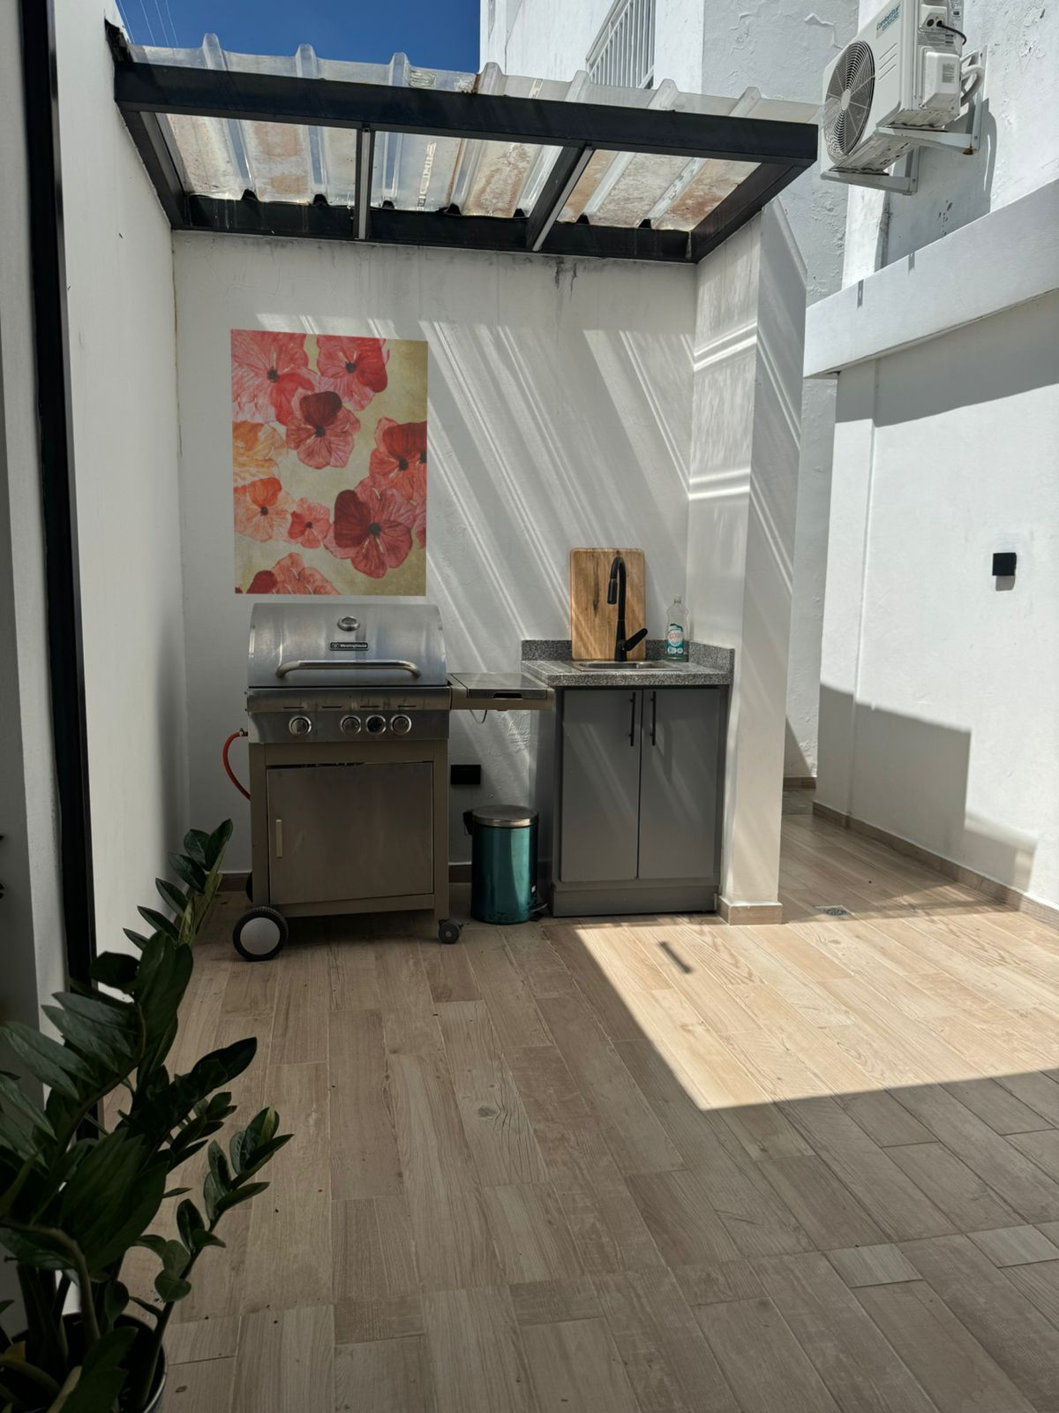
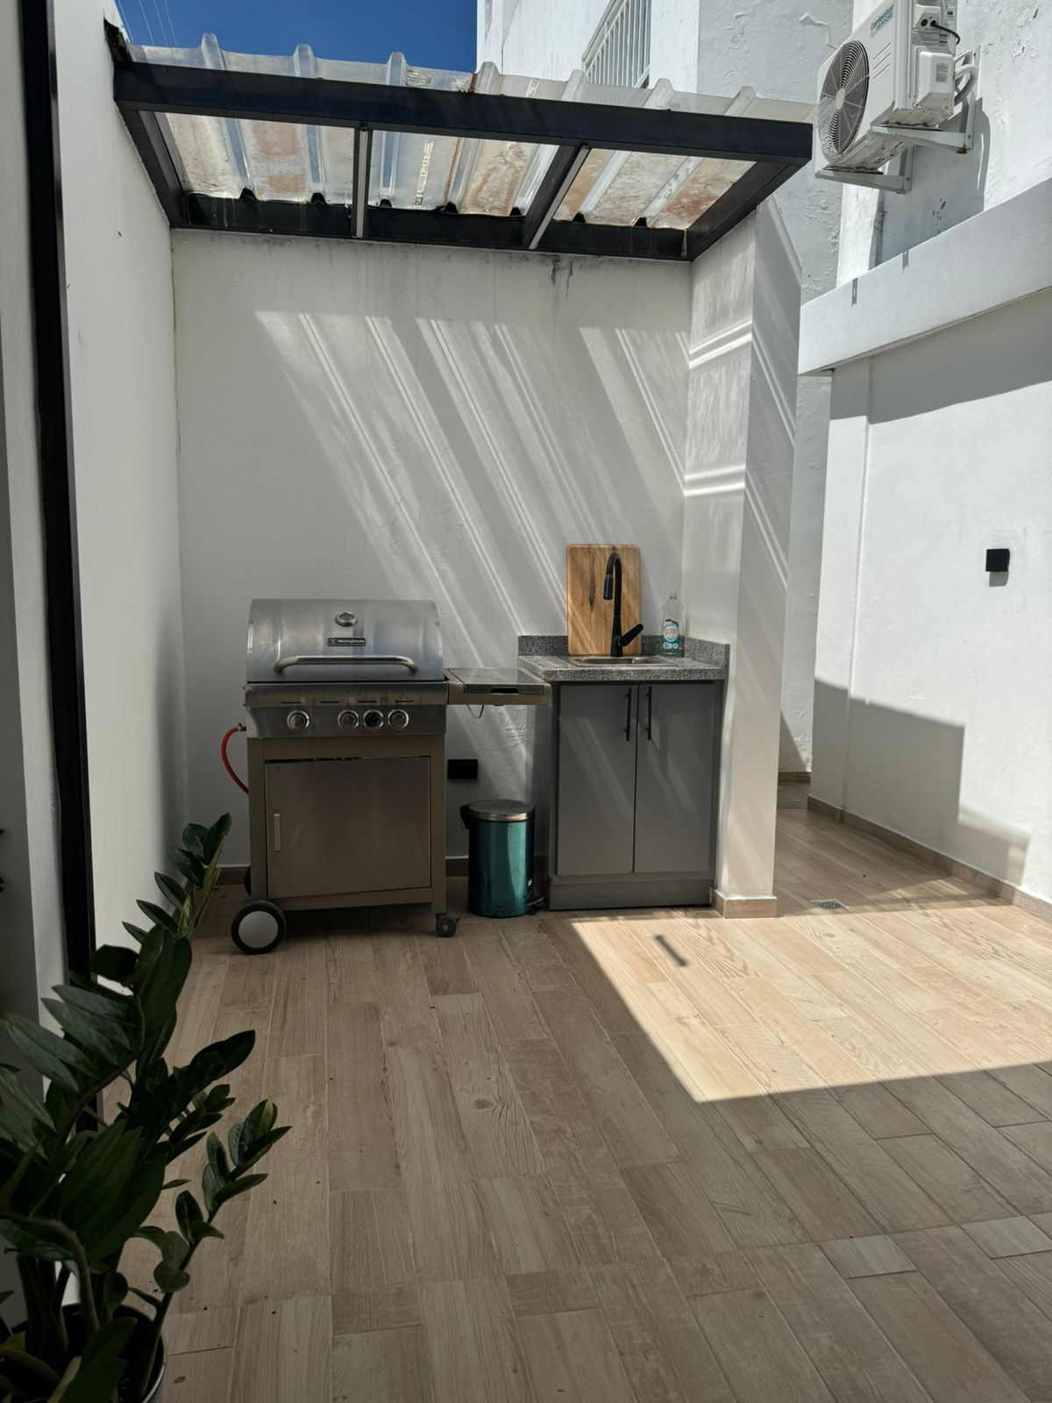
- wall art (331, 467)
